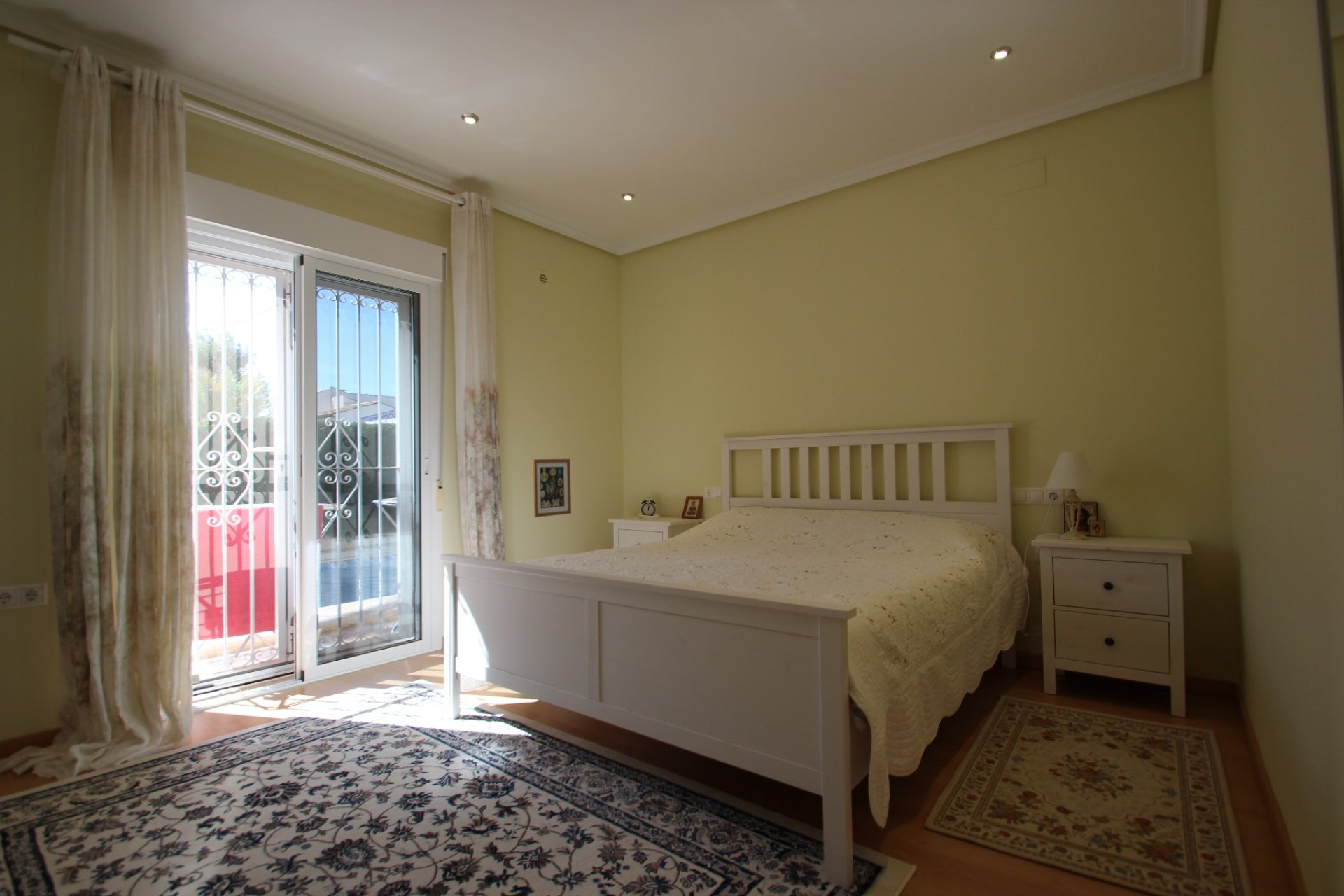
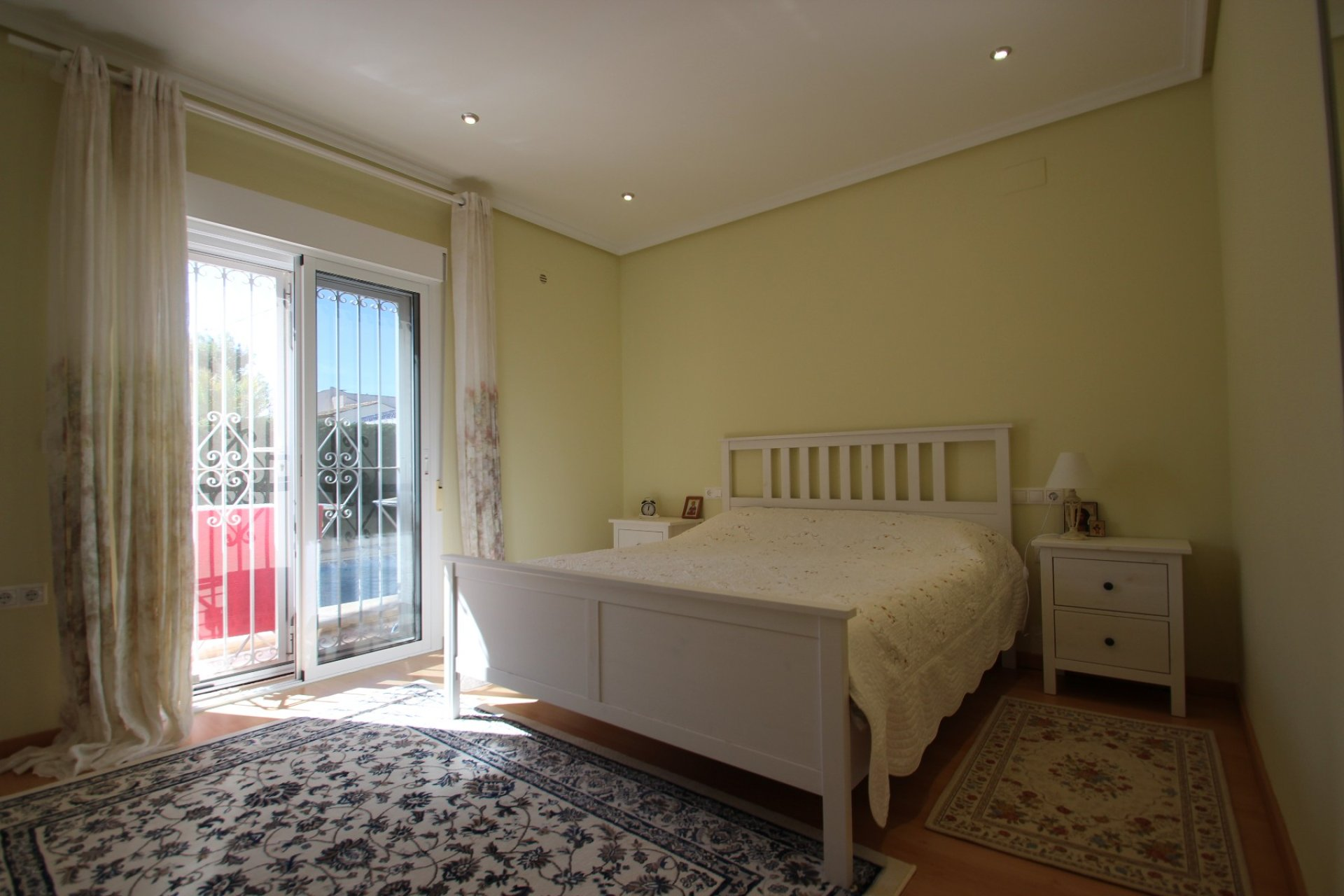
- wall art (552, 487)
